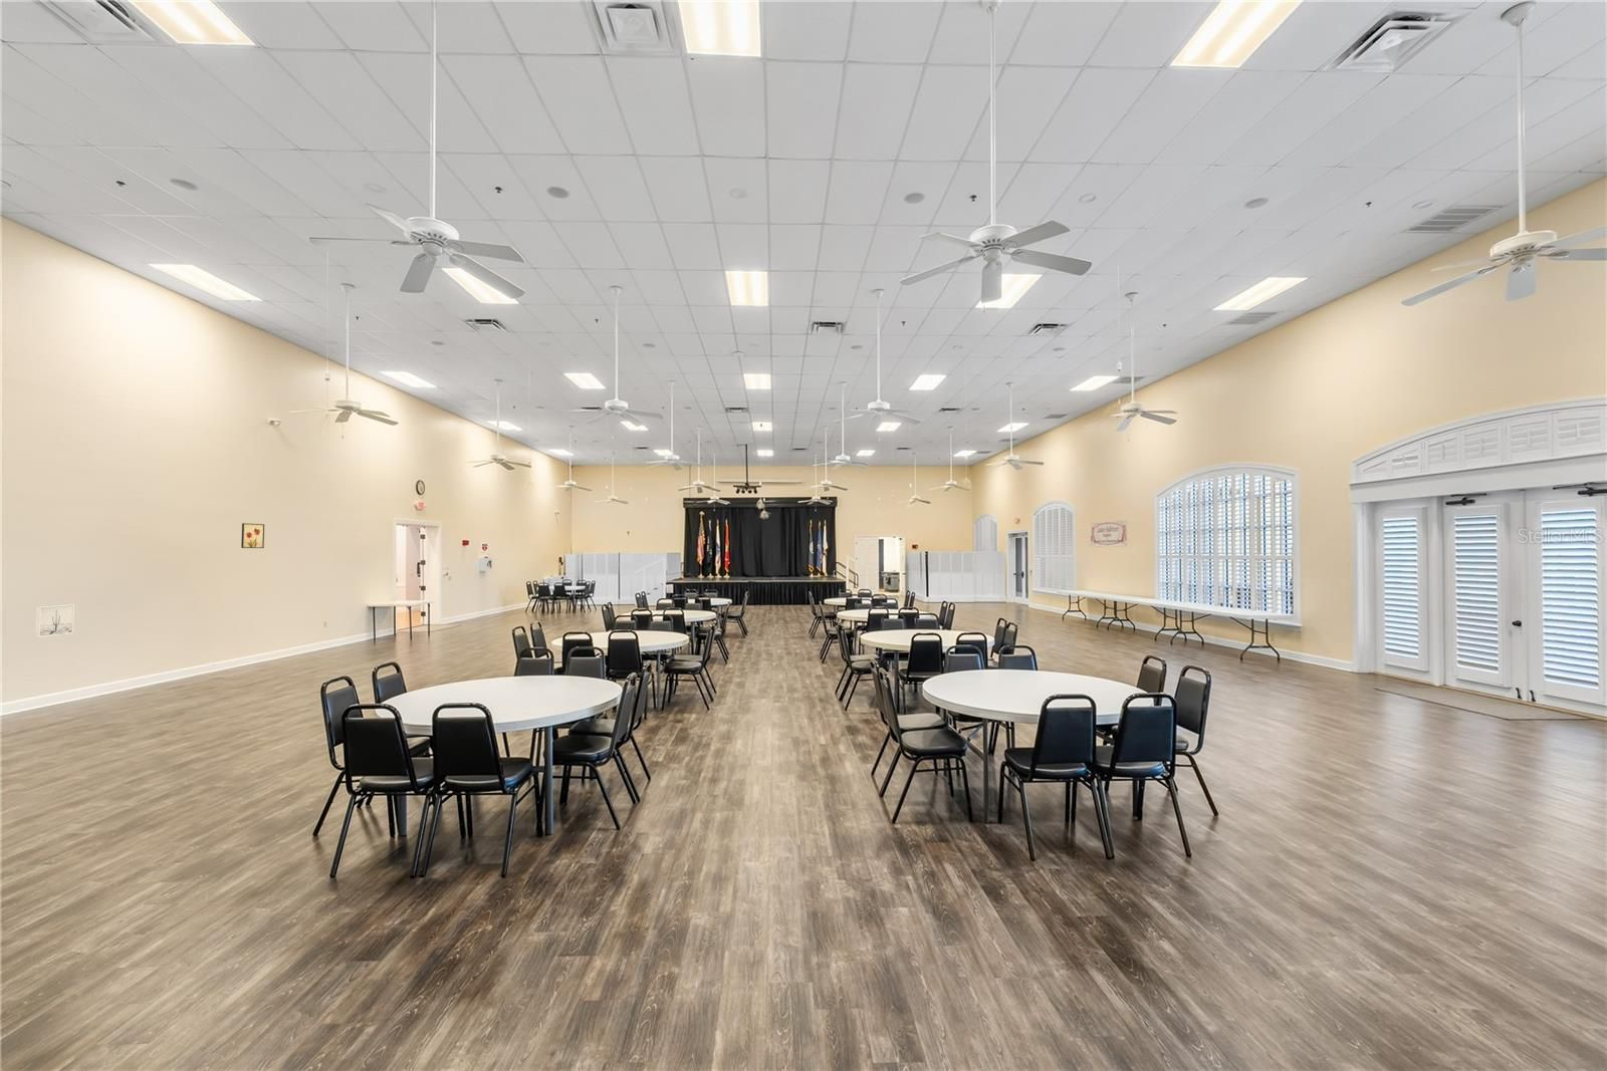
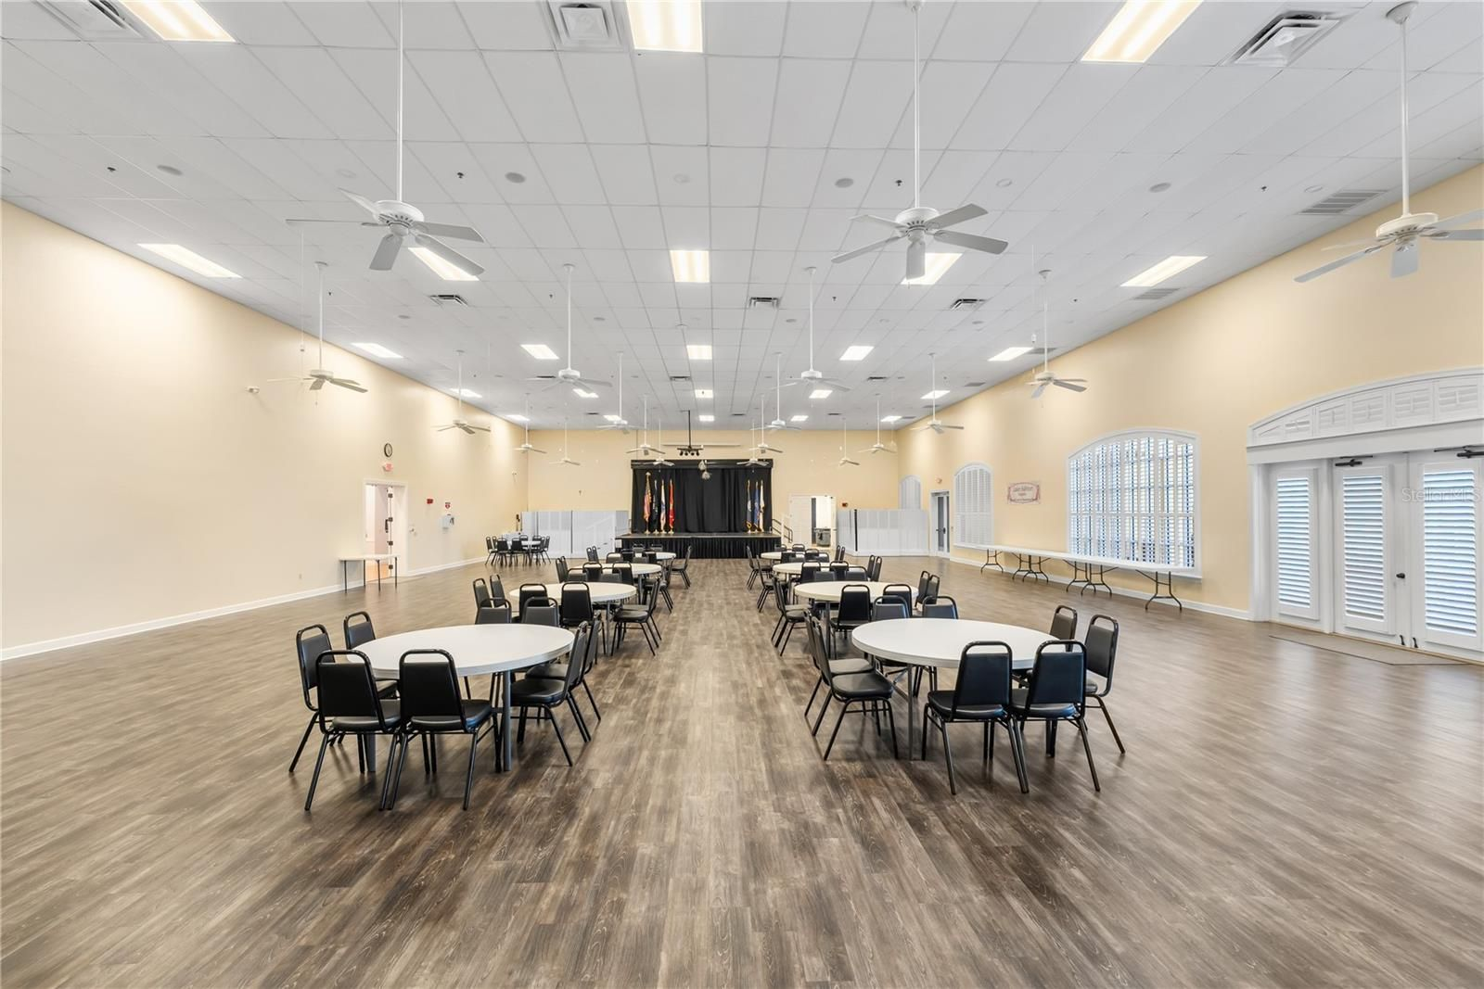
- wall art (54, 620)
- wall art (252, 536)
